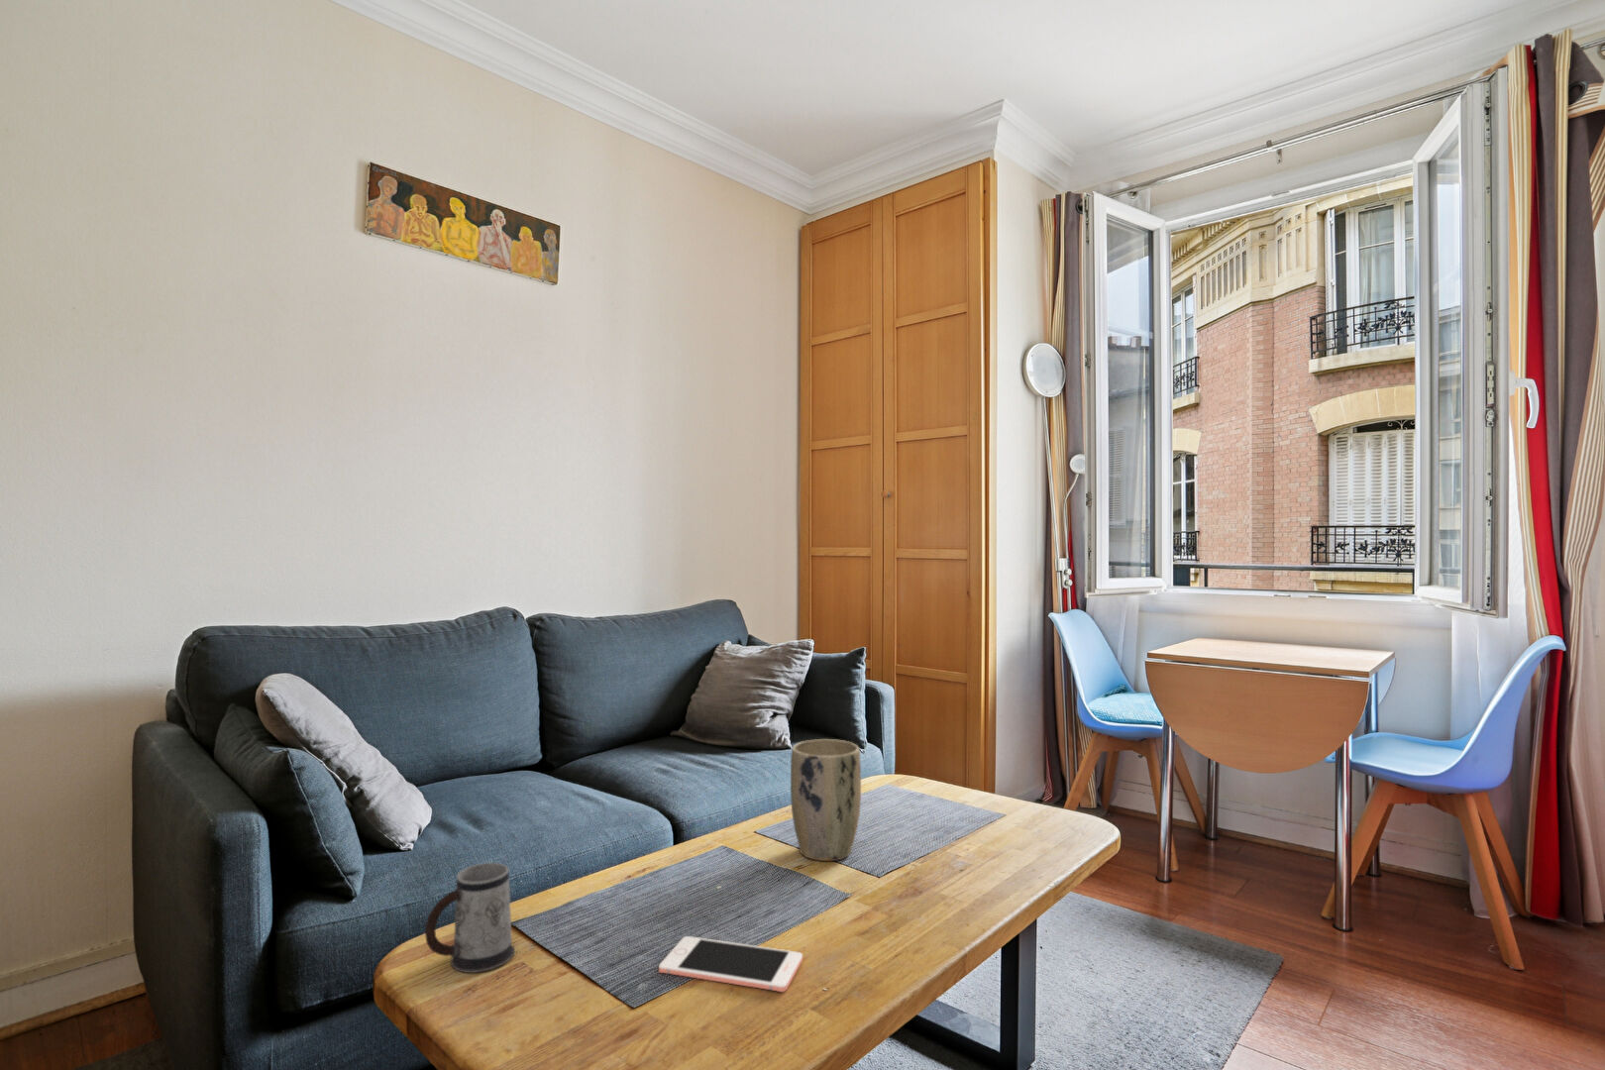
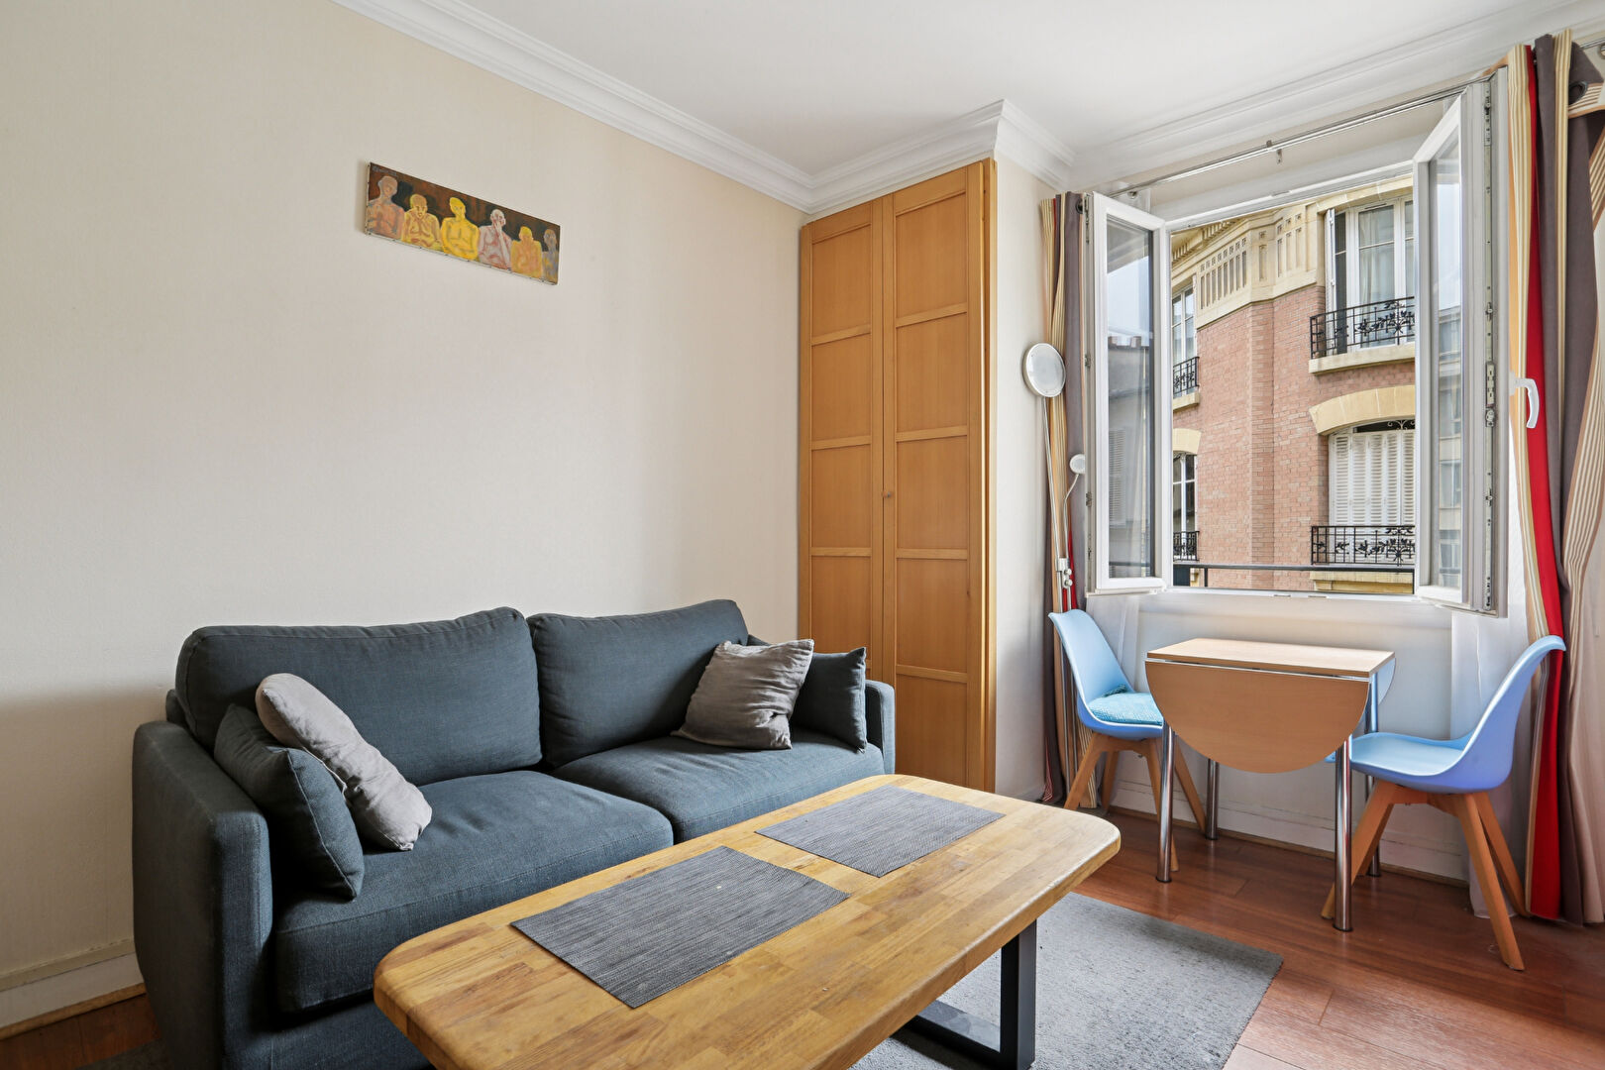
- plant pot (825, 800)
- cell phone (731, 963)
- mug (469, 918)
